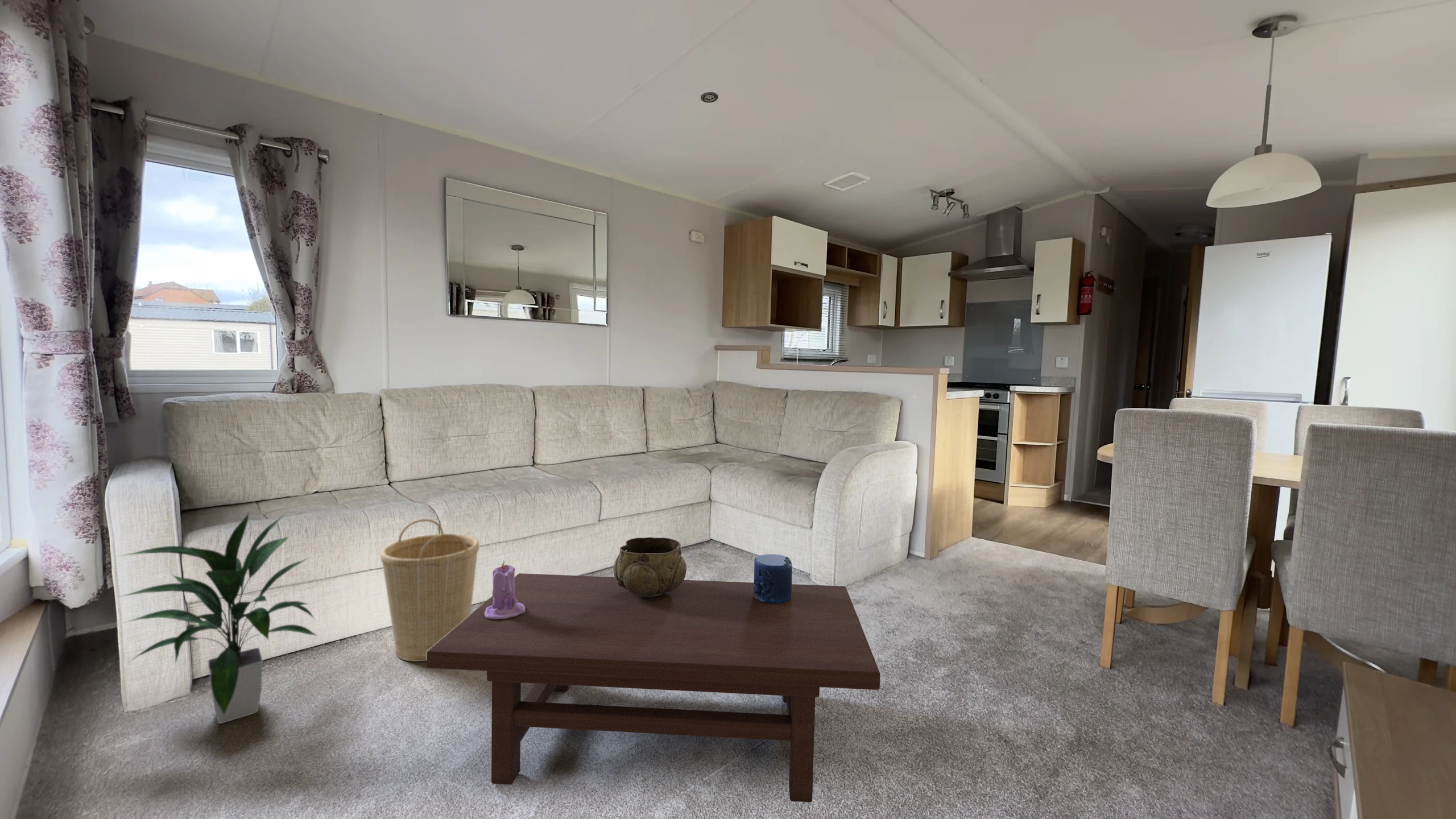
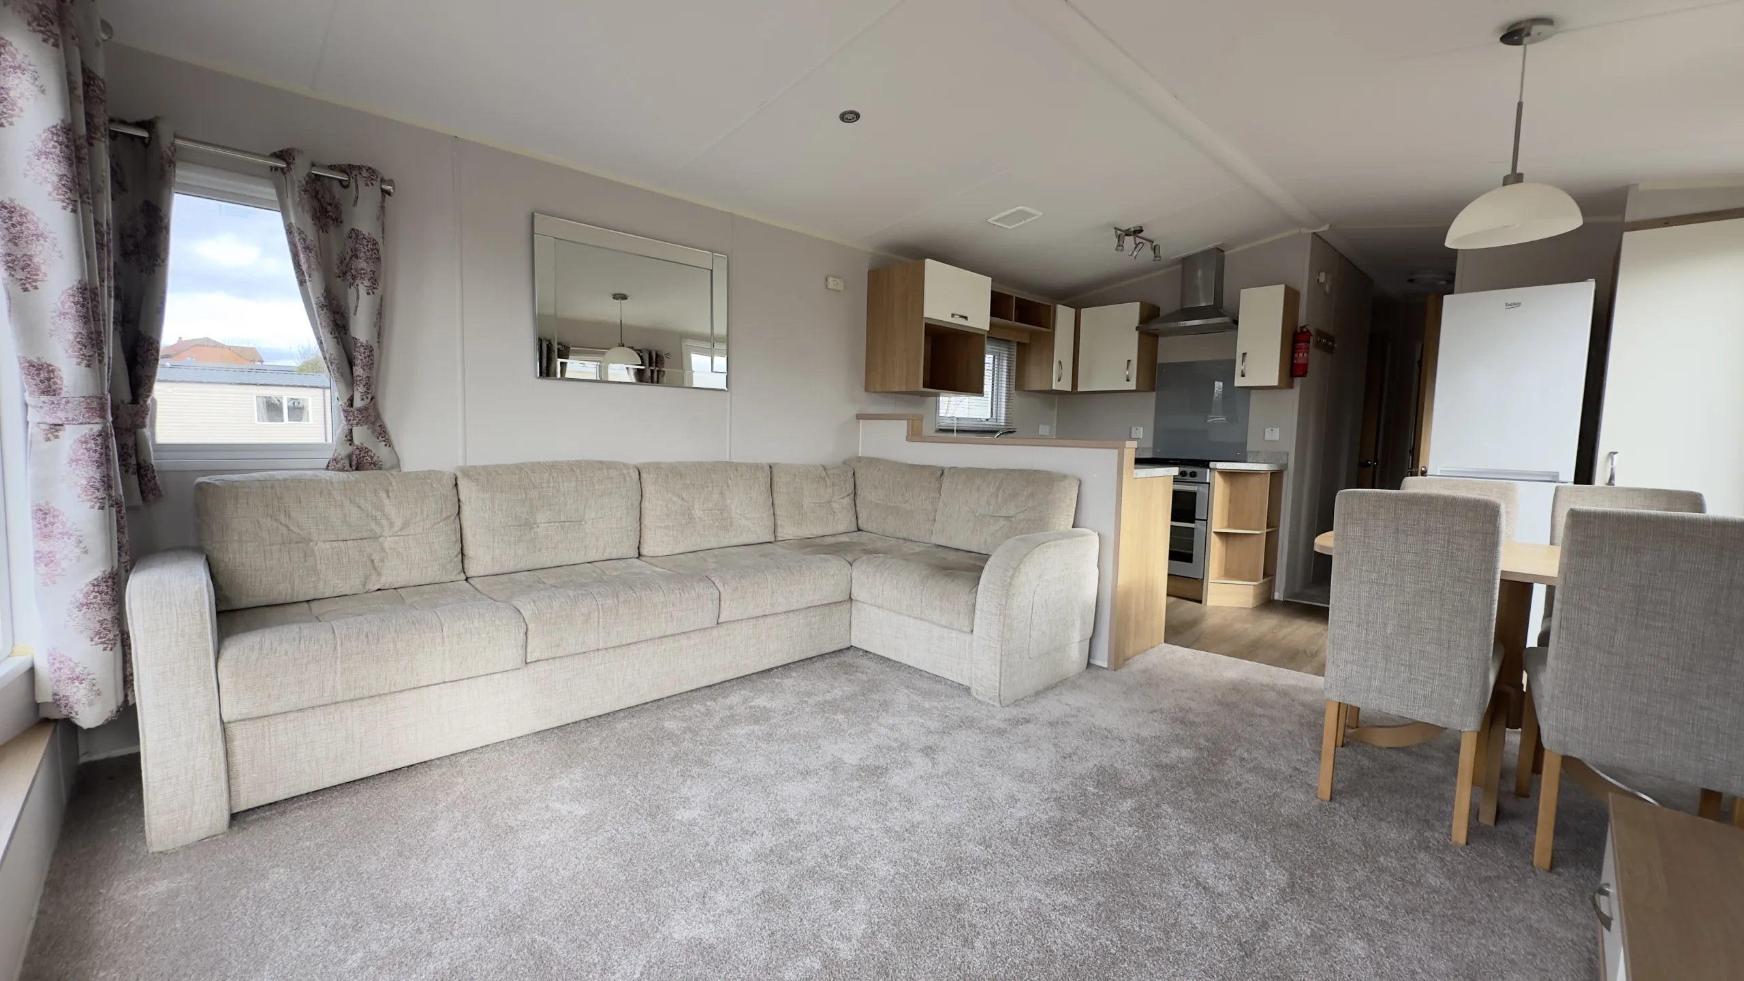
- candle (504, 585)
- decorative bowl (650, 567)
- indoor plant (228, 618)
- basket (432, 586)
- coffee table (665, 673)
- candle (772, 577)
